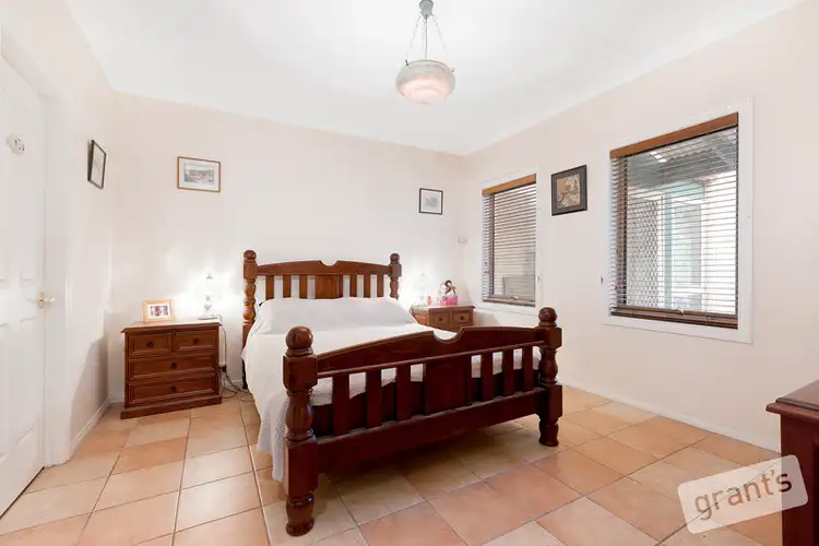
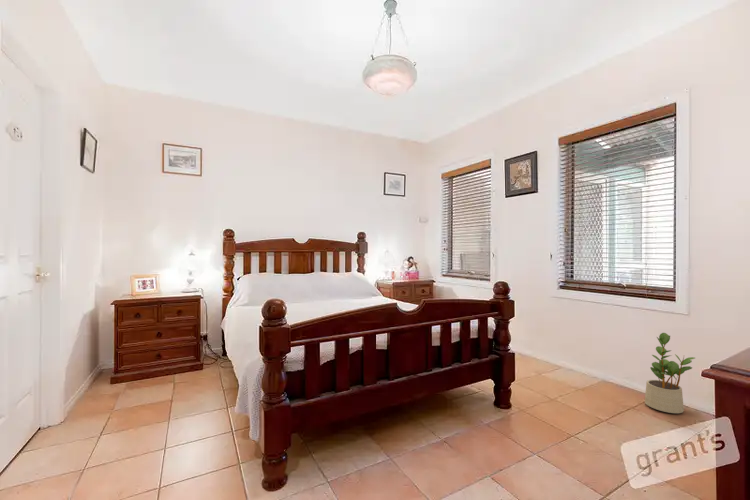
+ potted plant (668, 370)
